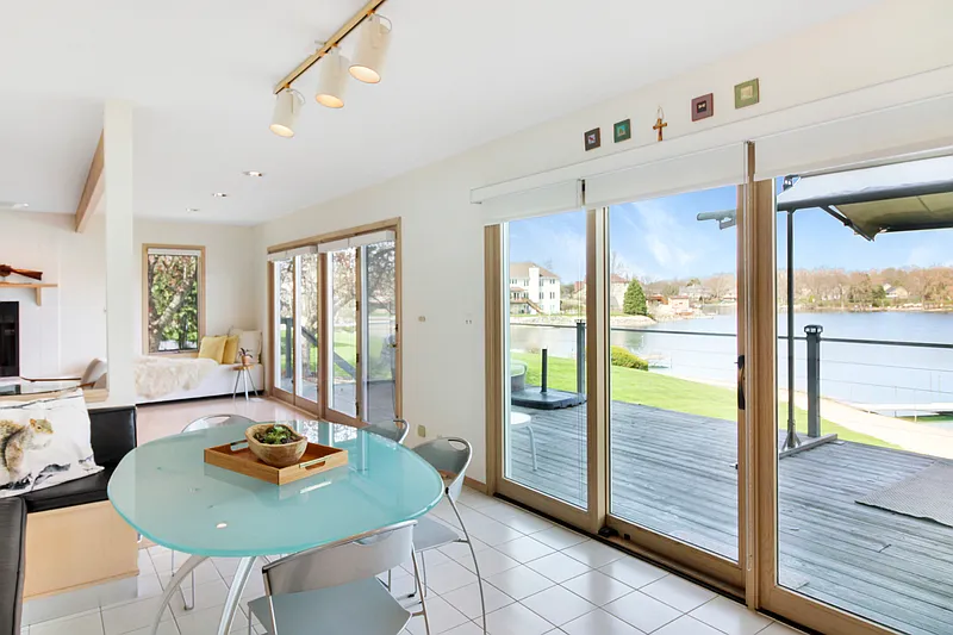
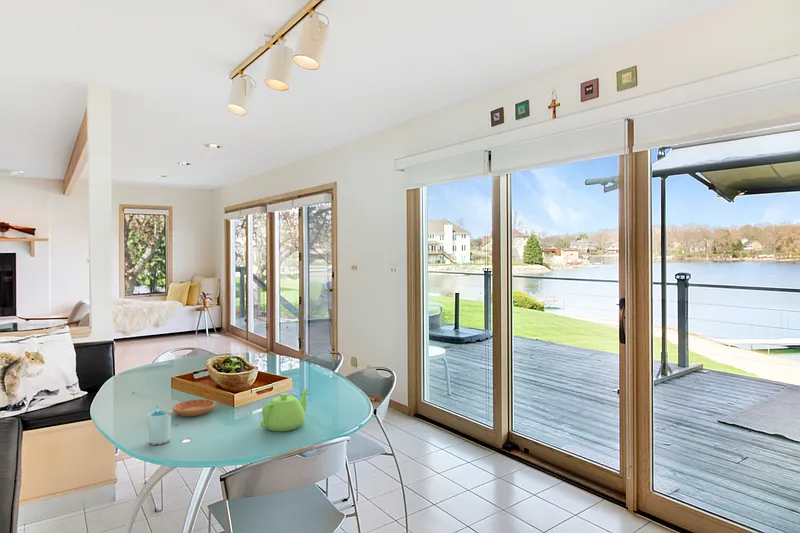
+ teapot (286, 409)
+ cup (160, 424)
+ saucer (194, 408)
